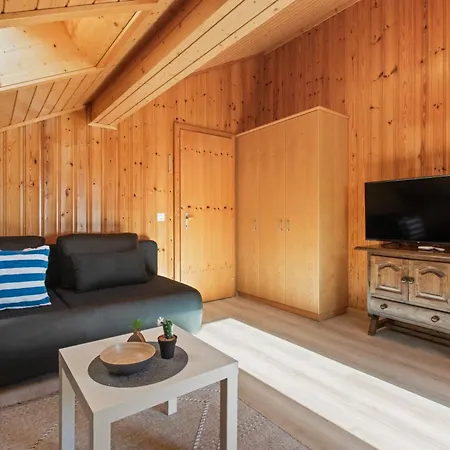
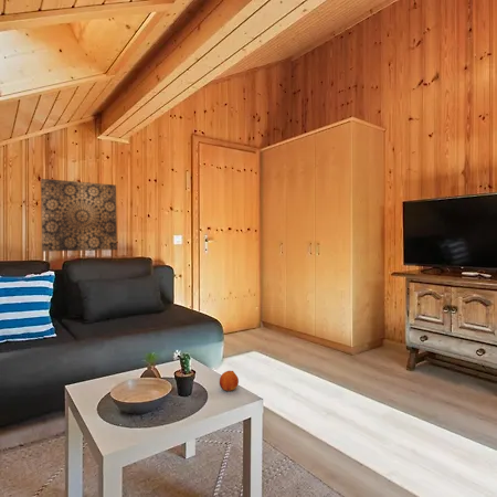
+ fruit (229, 380)
+ wall art (81, 216)
